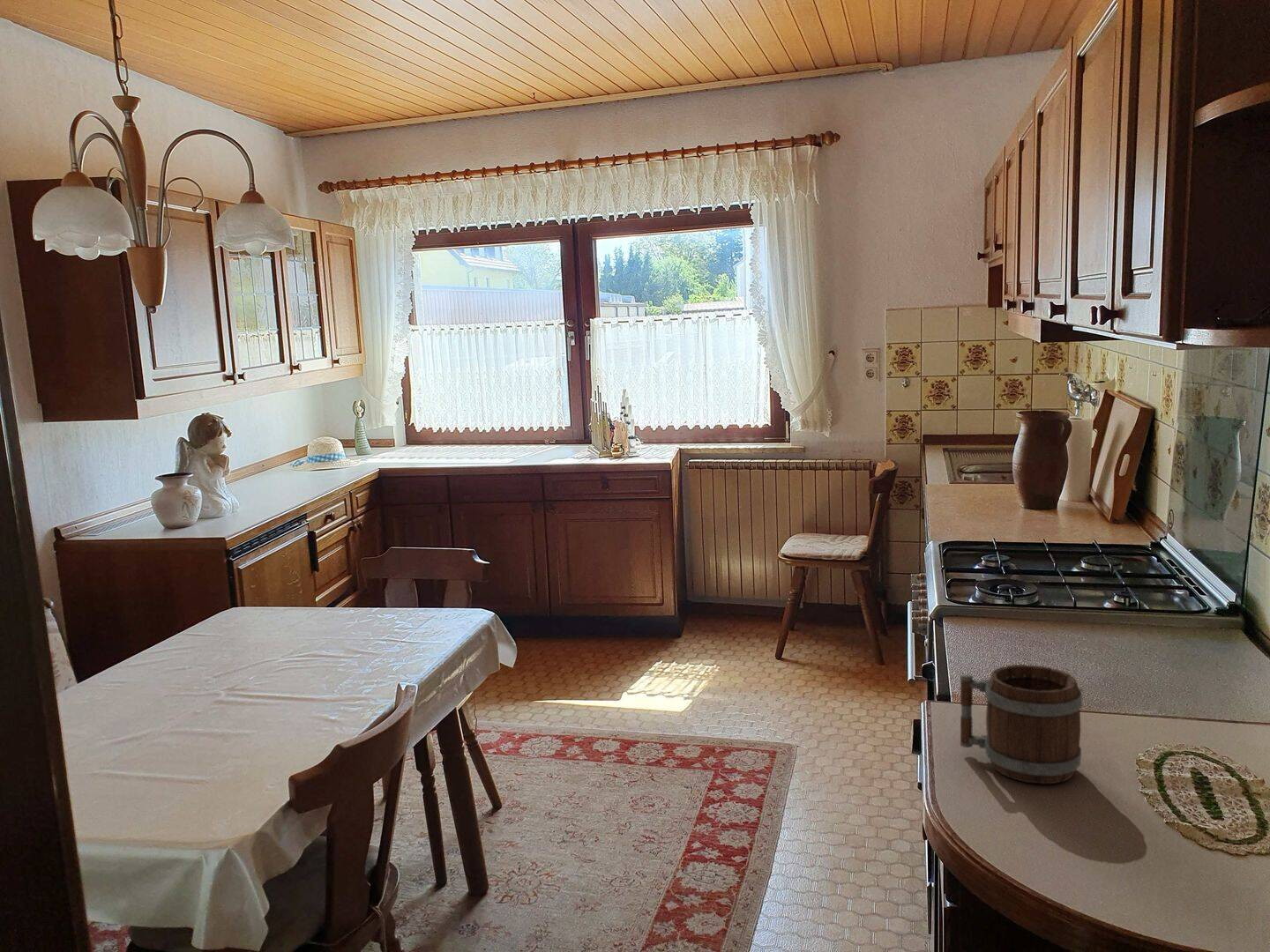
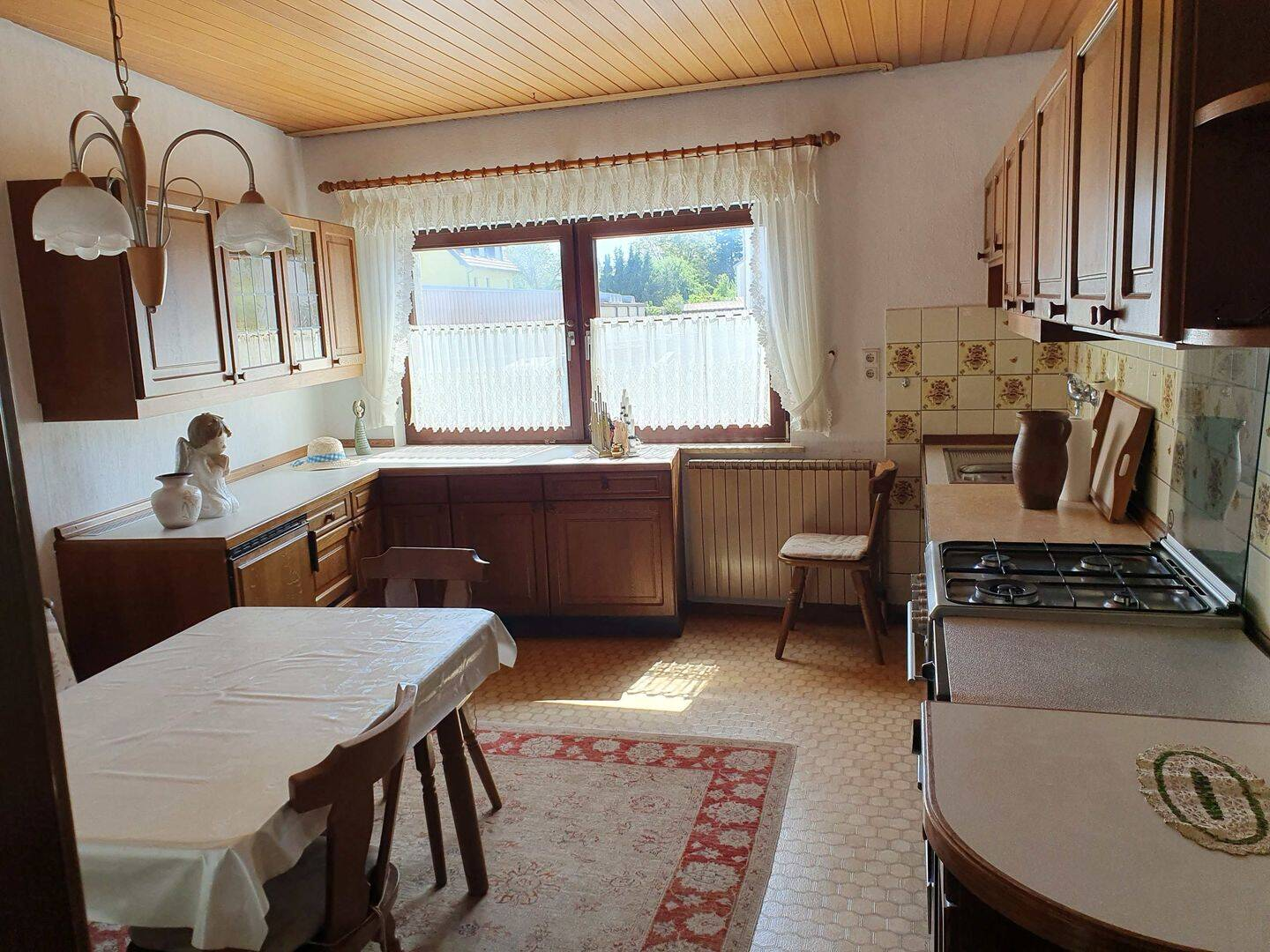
- mug (1019, 719)
